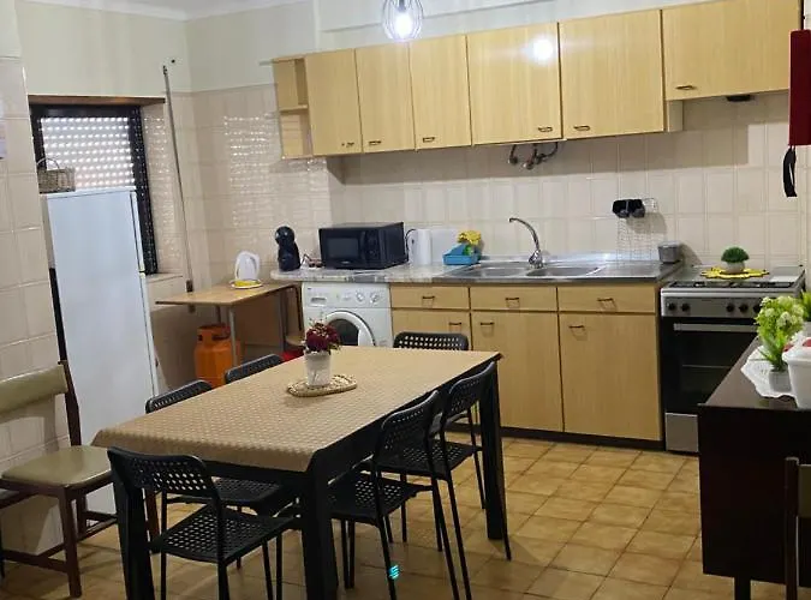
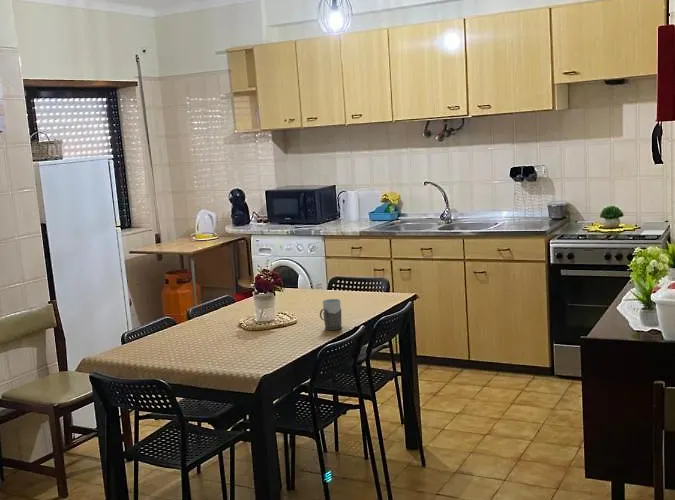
+ mug (329, 315)
